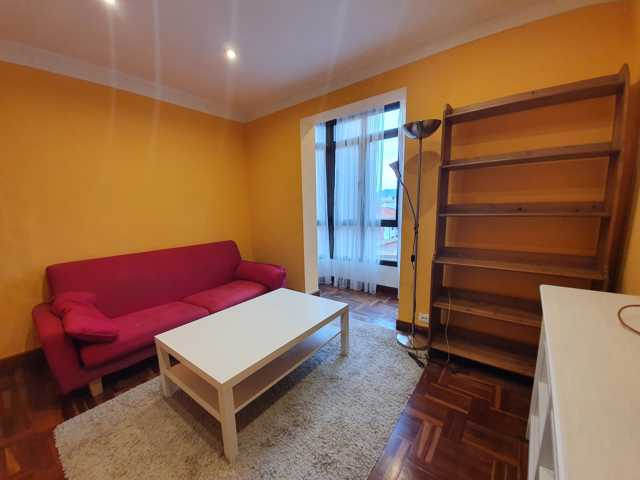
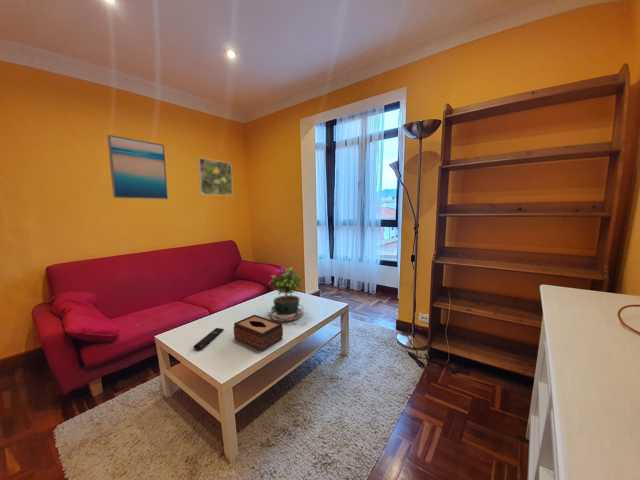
+ tissue box (258, 331)
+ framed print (216, 178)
+ remote control (209, 338)
+ potted plant (289, 292)
+ wall art (140, 169)
